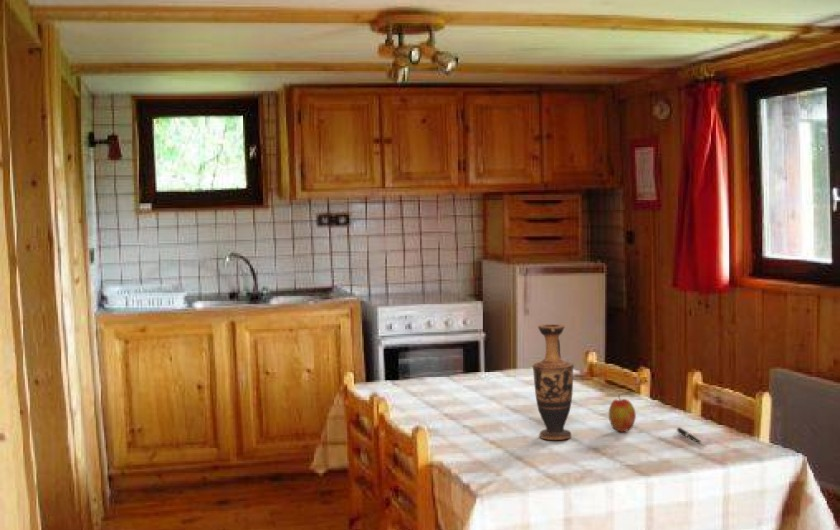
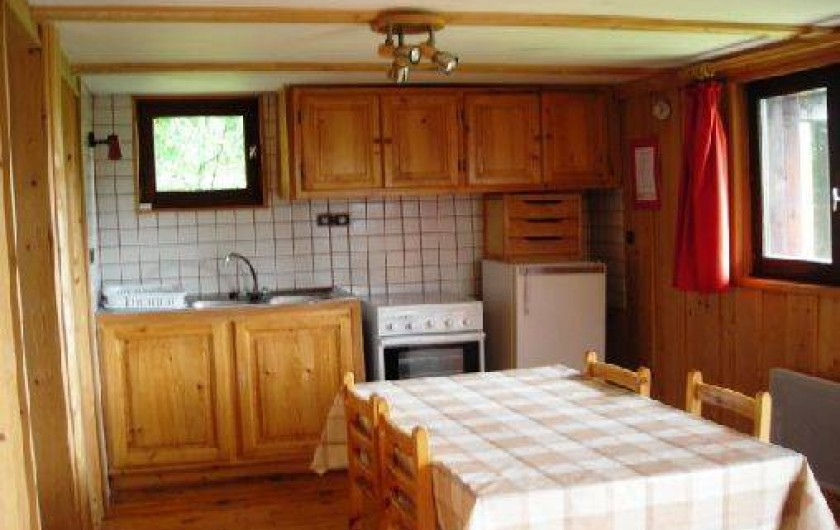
- pen (691, 436)
- apple (621, 412)
- vase (553, 381)
